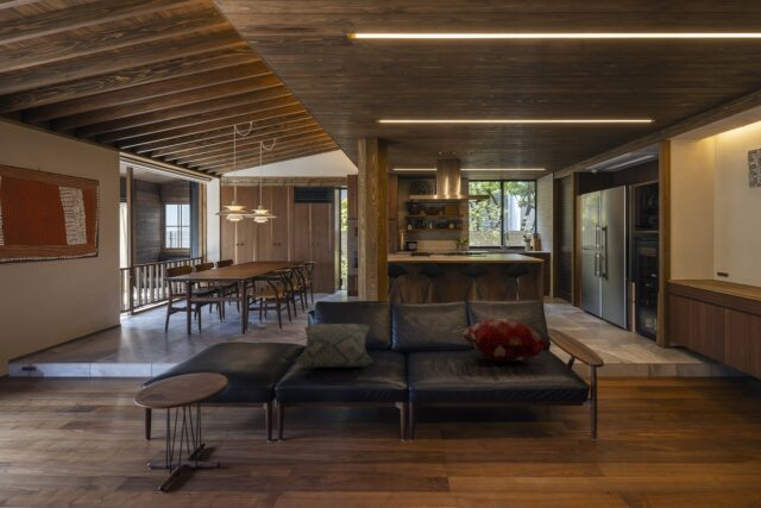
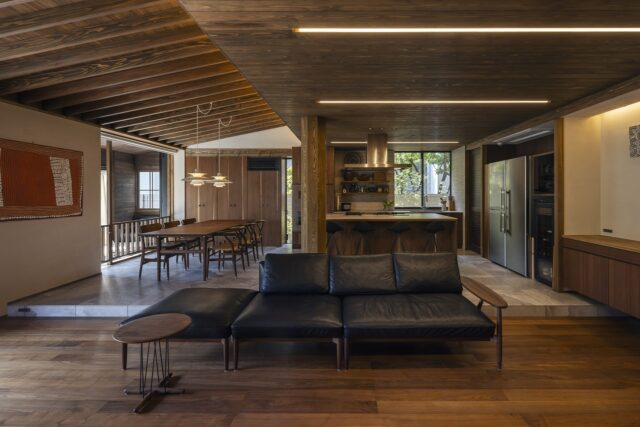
- decorative pillow (335, 344)
- decorative pillow (502, 338)
